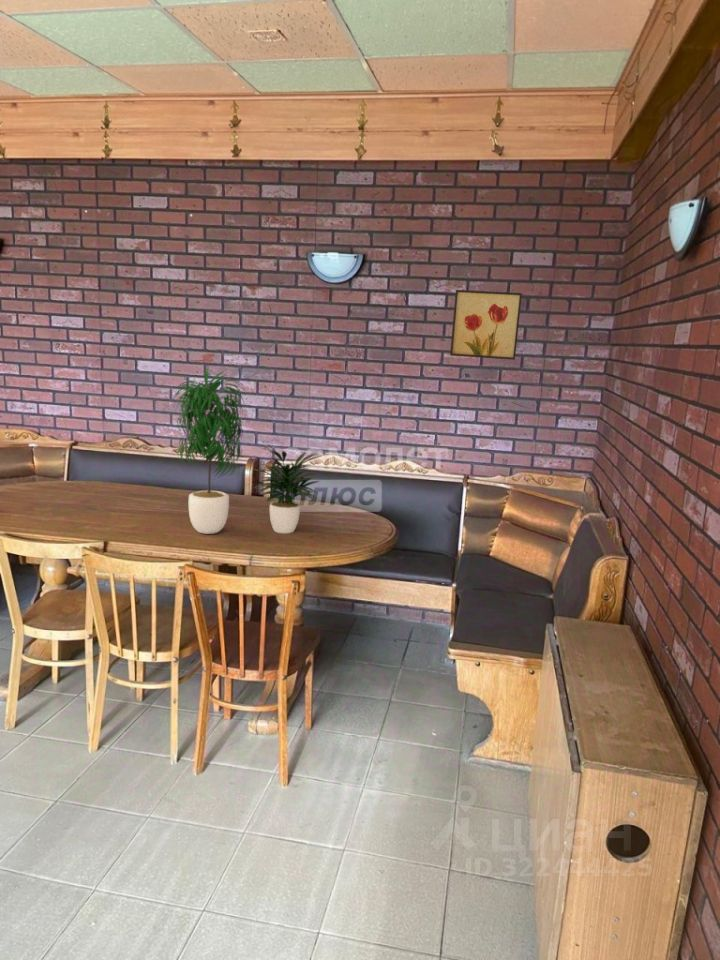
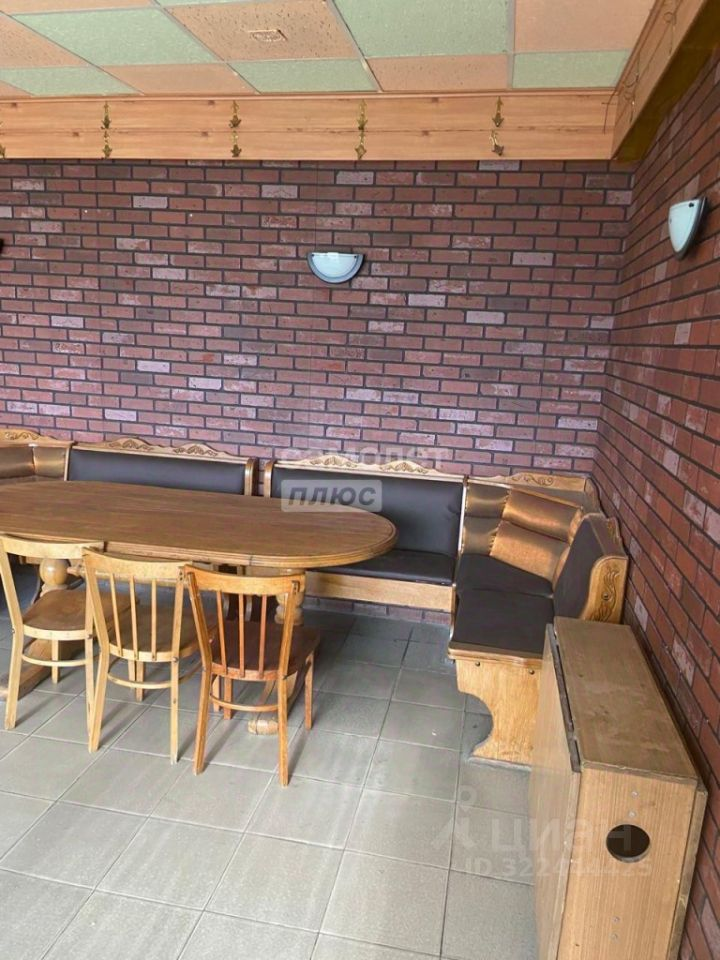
- wall art (485, 324)
- potted plant (241, 452)
